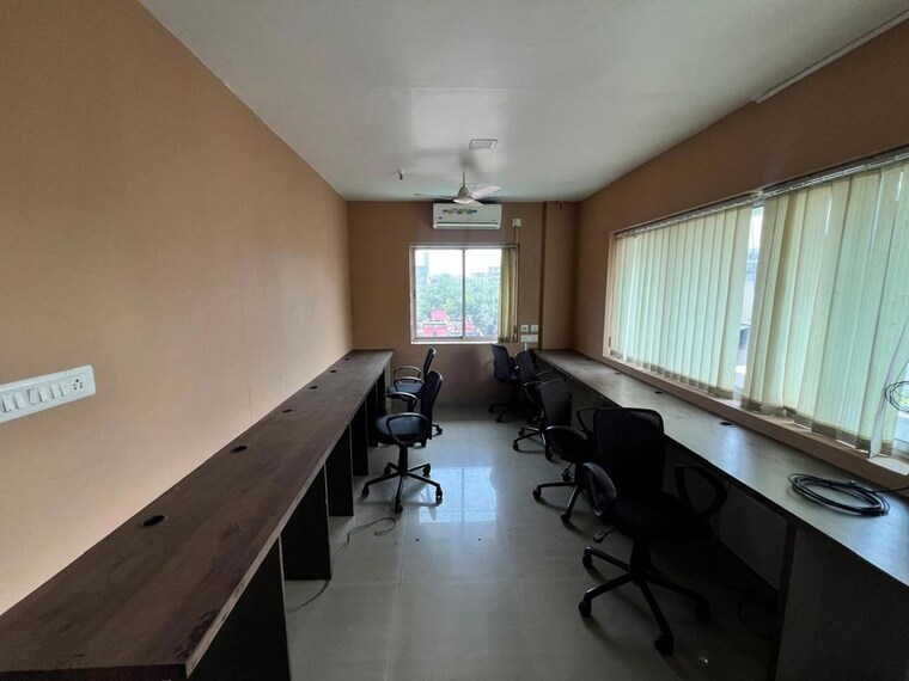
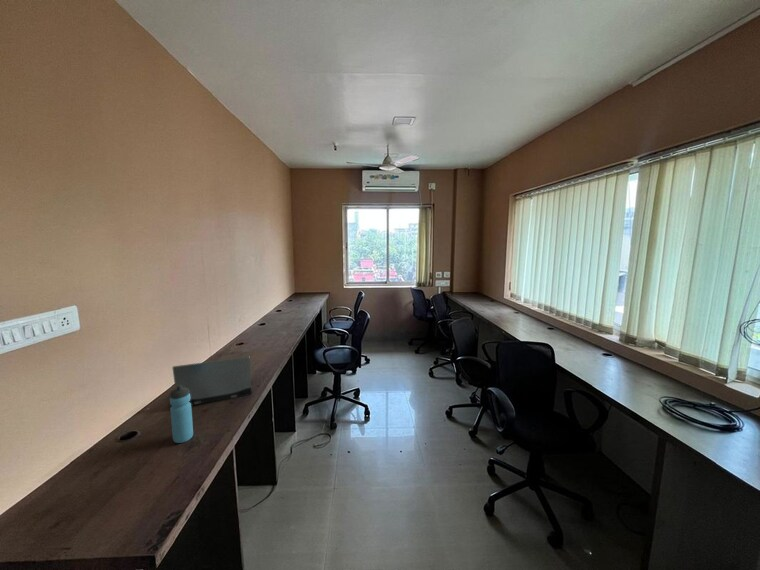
+ water bottle (181, 412)
+ laptop computer (216, 373)
